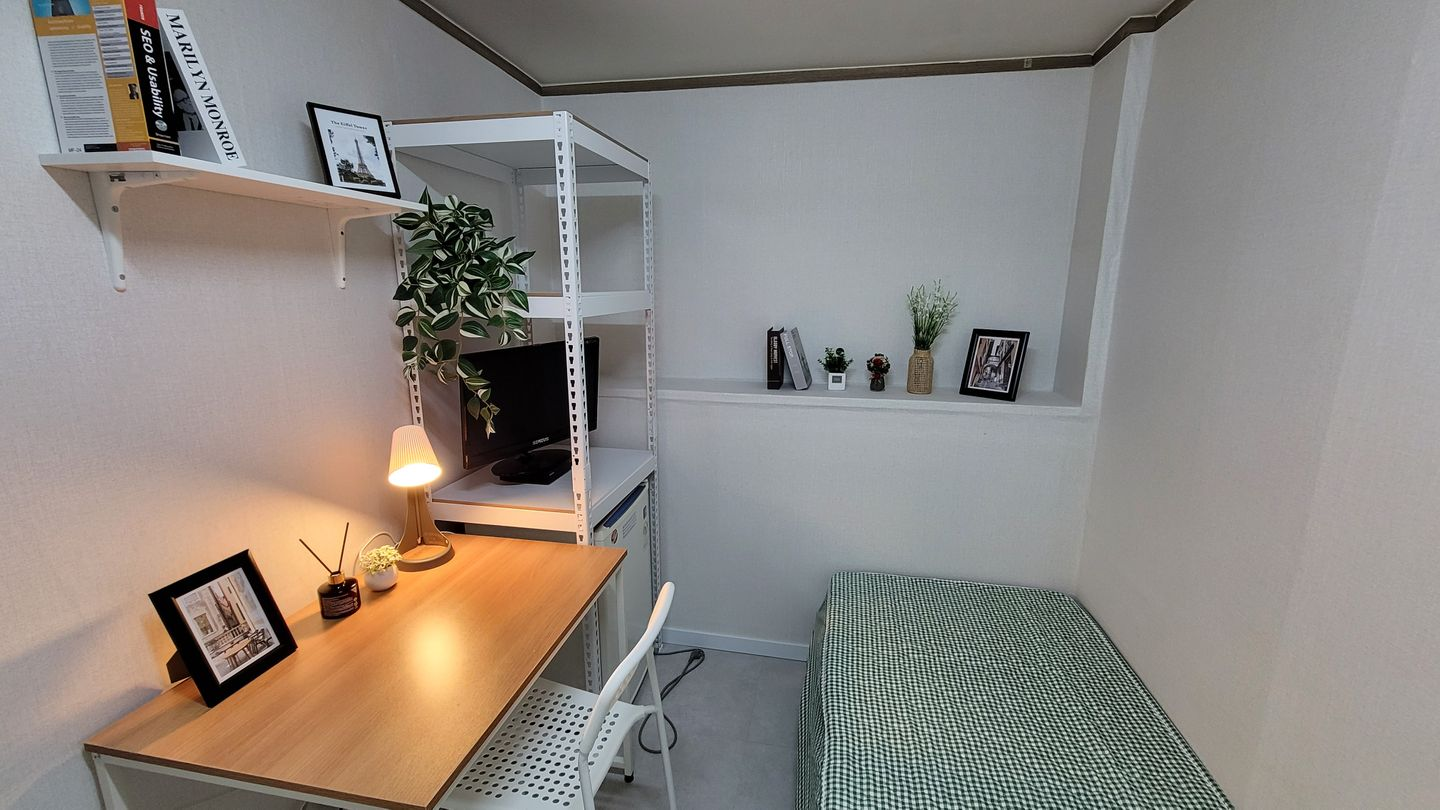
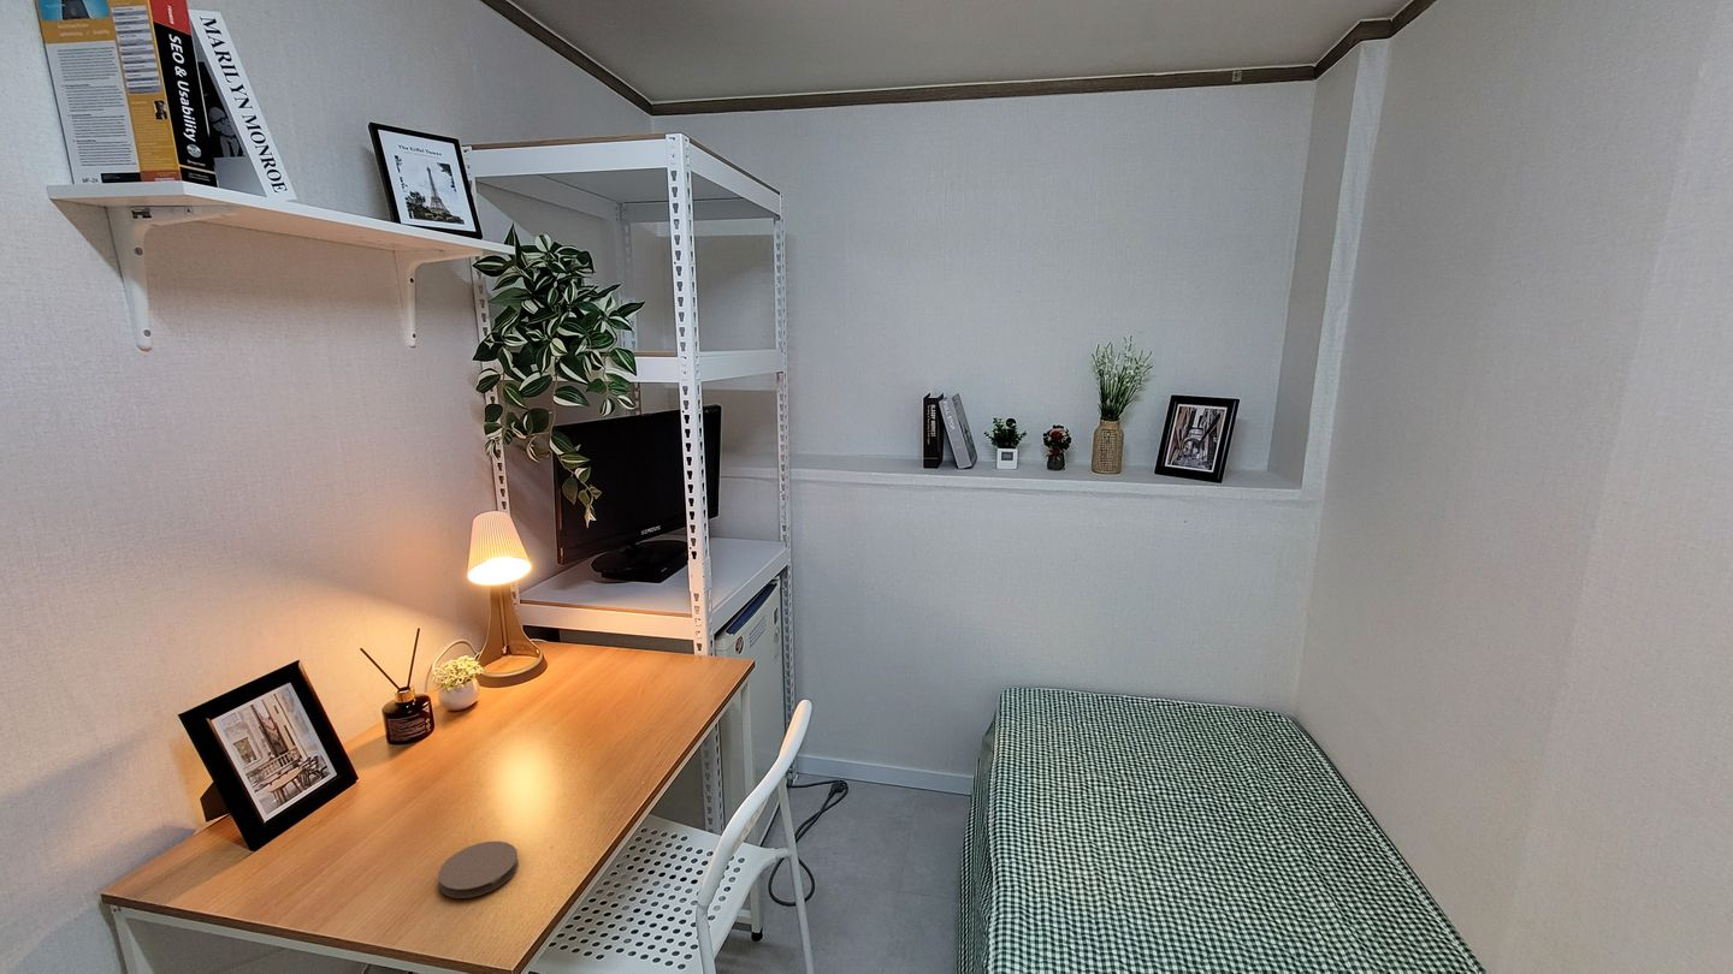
+ coaster (479, 868)
